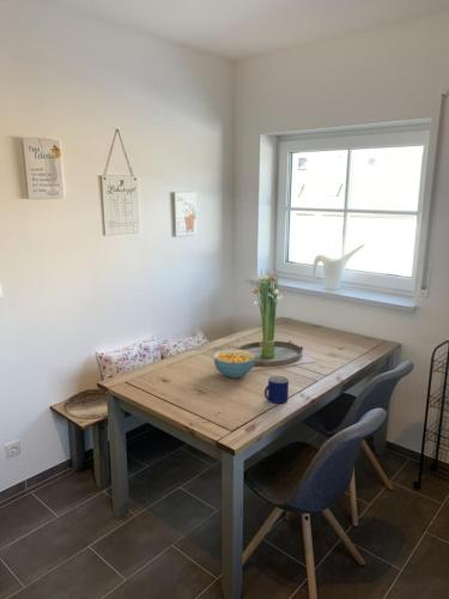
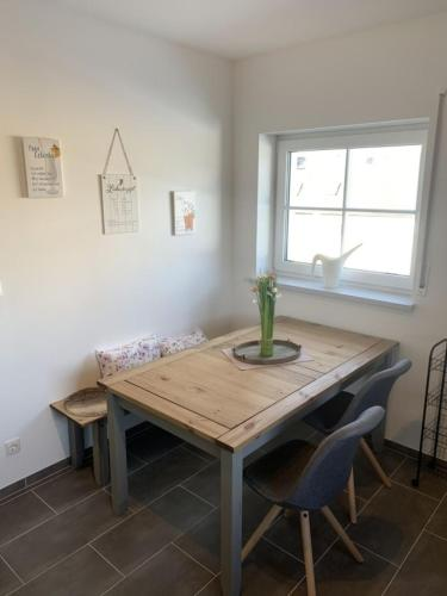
- mug (274, 389)
- cereal bowl (233, 365)
